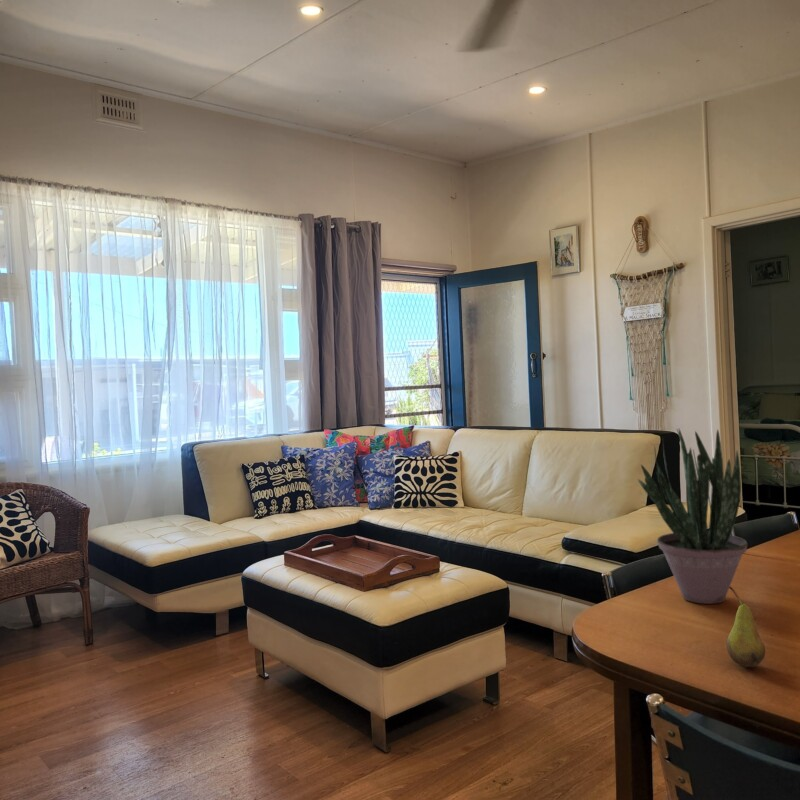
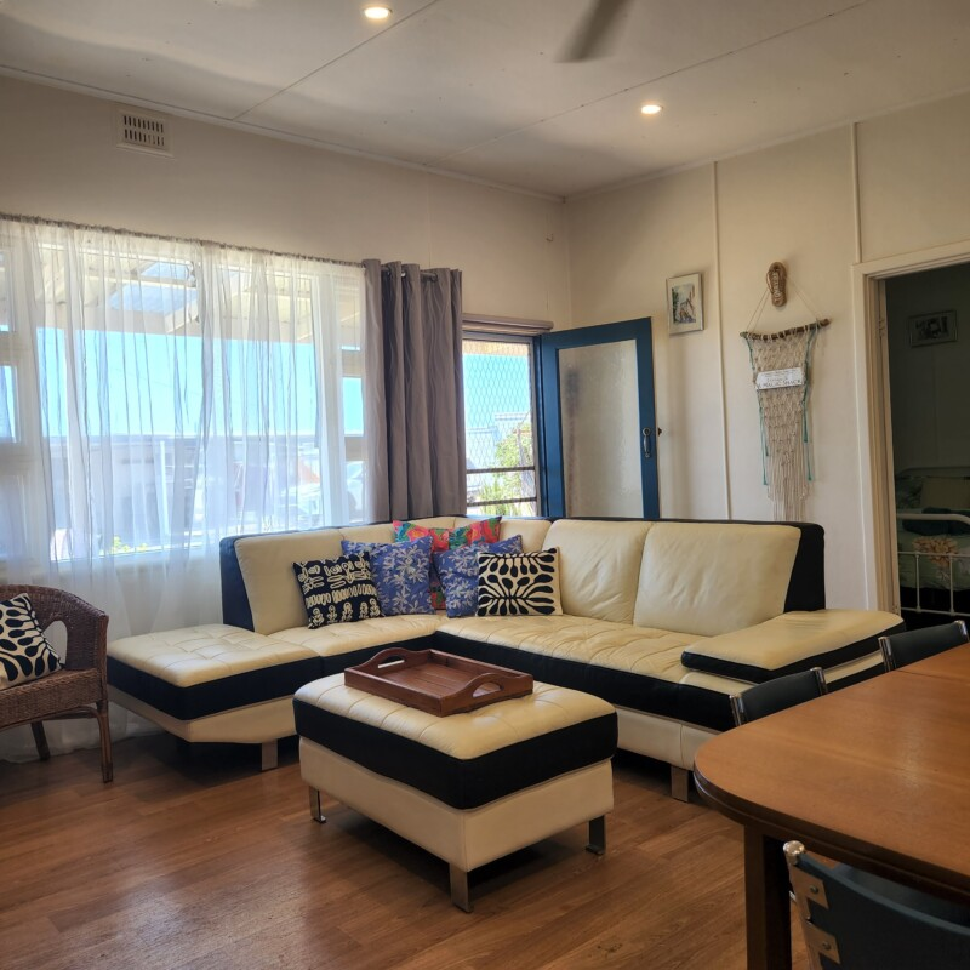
- fruit (745, 627)
- potted plant (691, 512)
